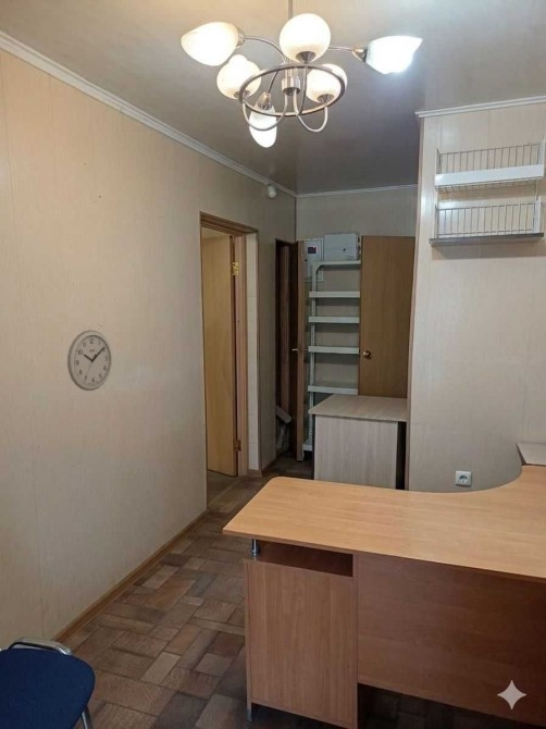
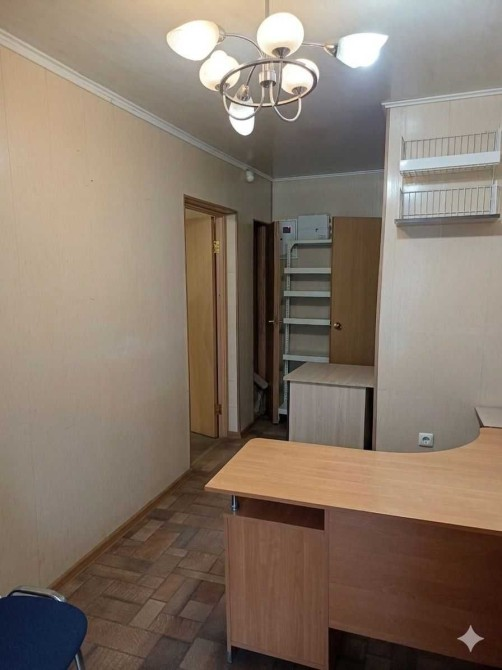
- wall clock (91, 360)
